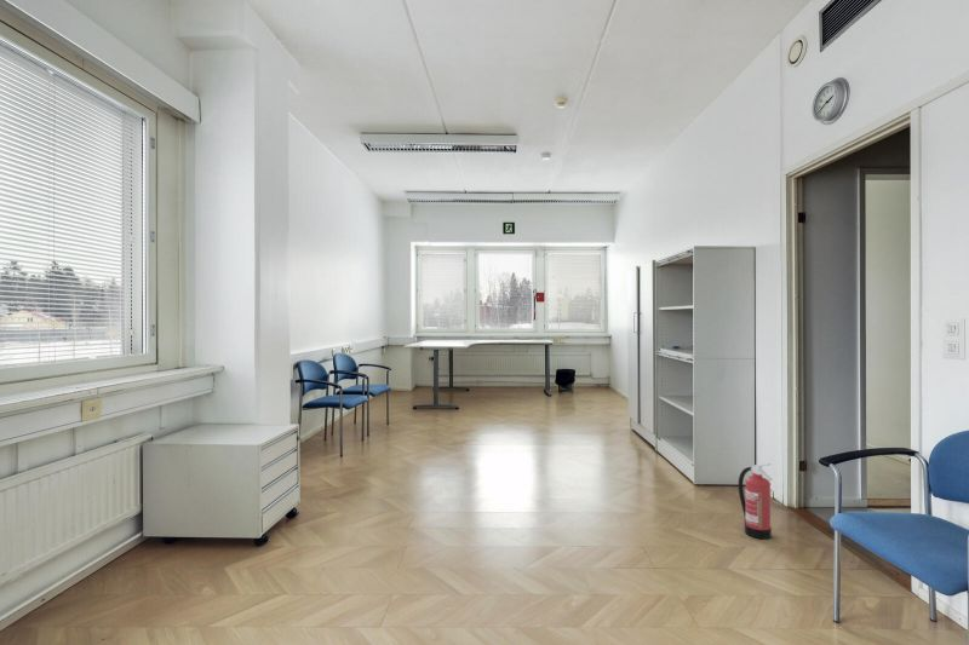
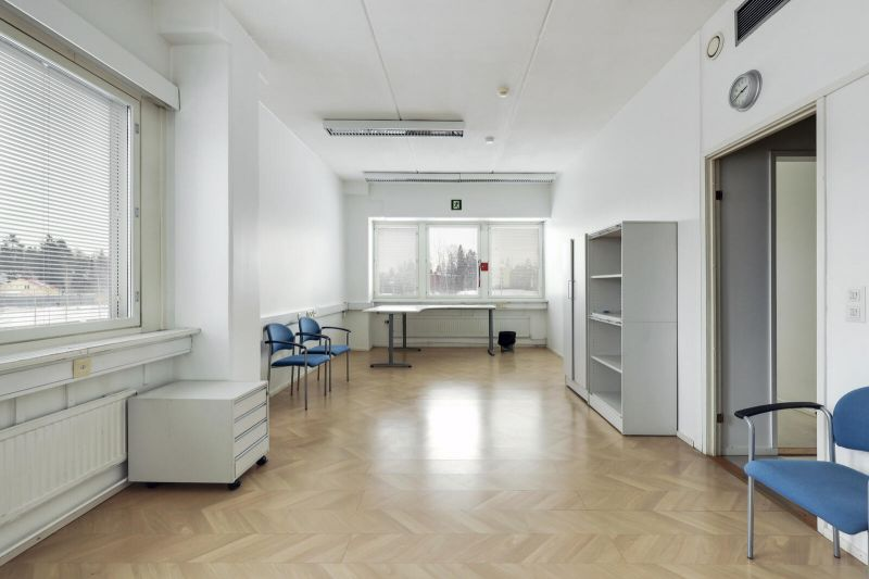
- fire extinguisher (755, 495)
